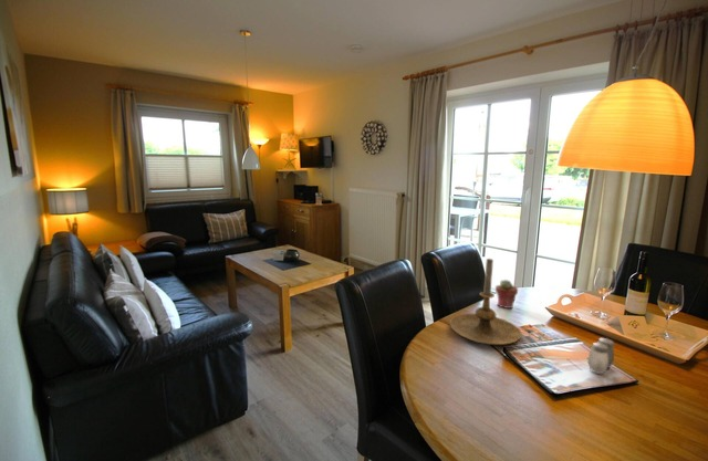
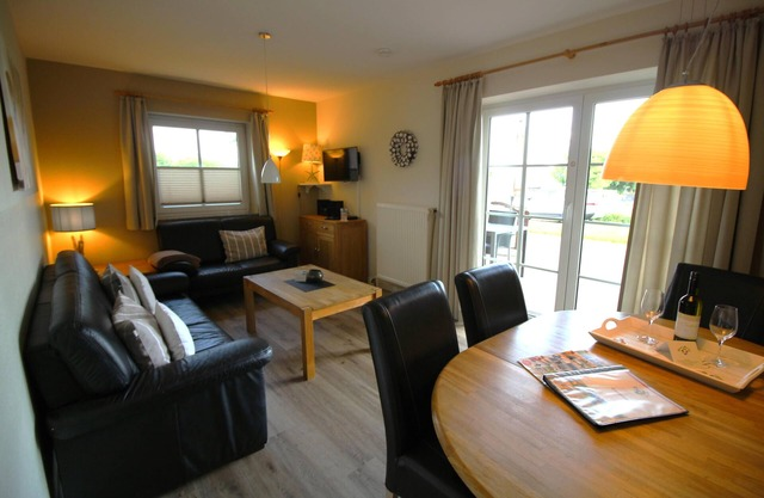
- salt and pepper shaker (601, 355)
- candle holder (487, 295)
- potted succulent (506, 292)
